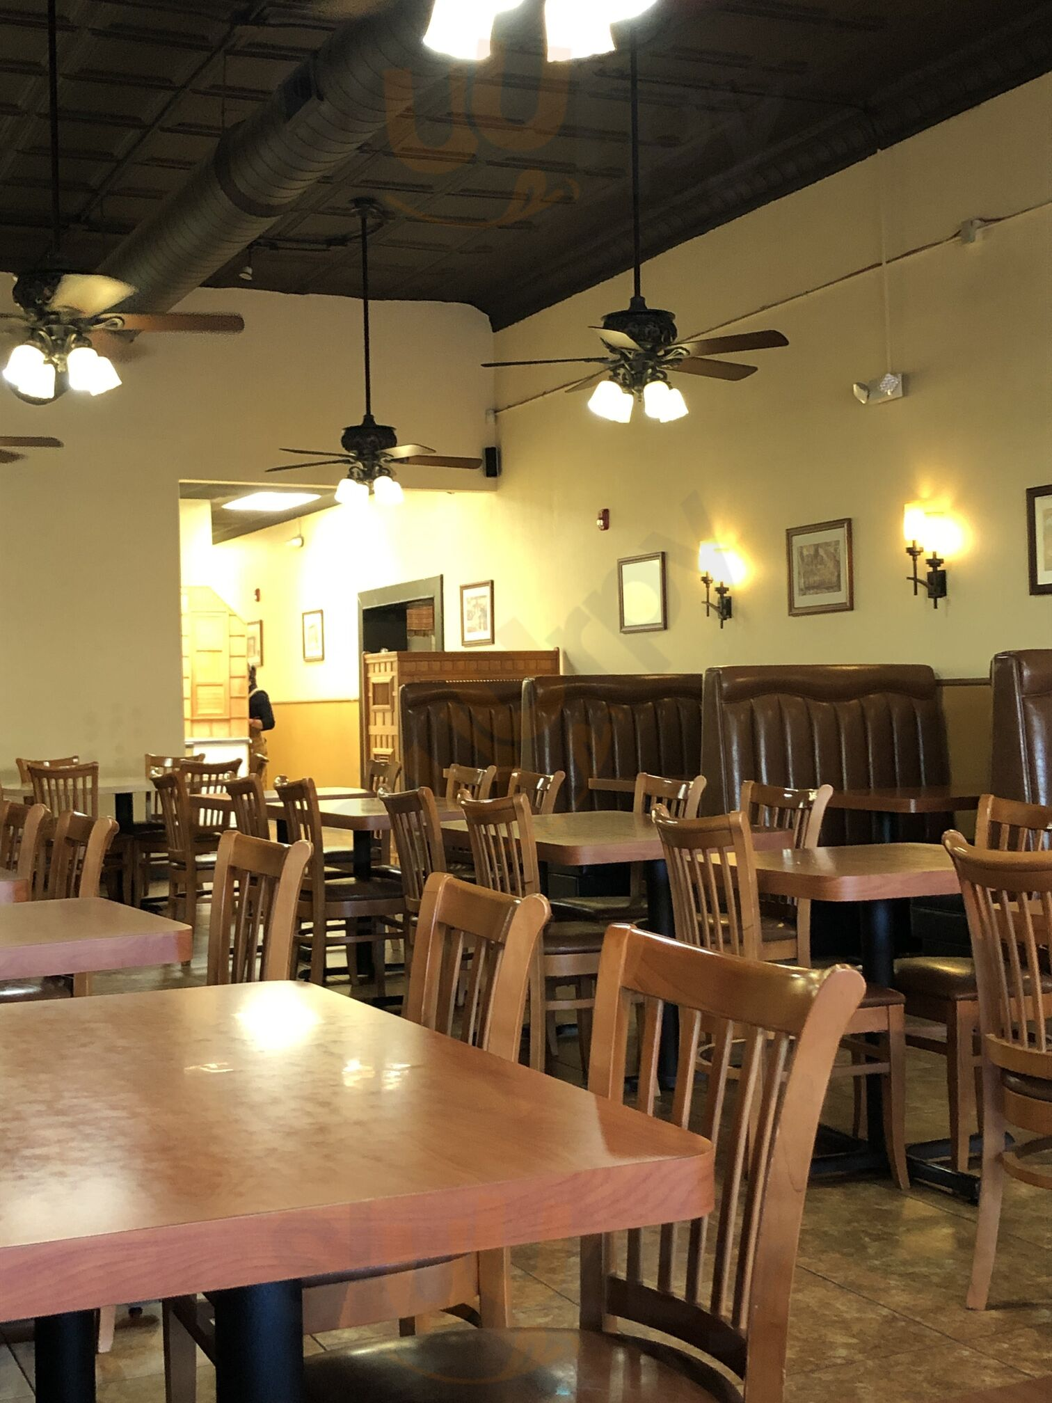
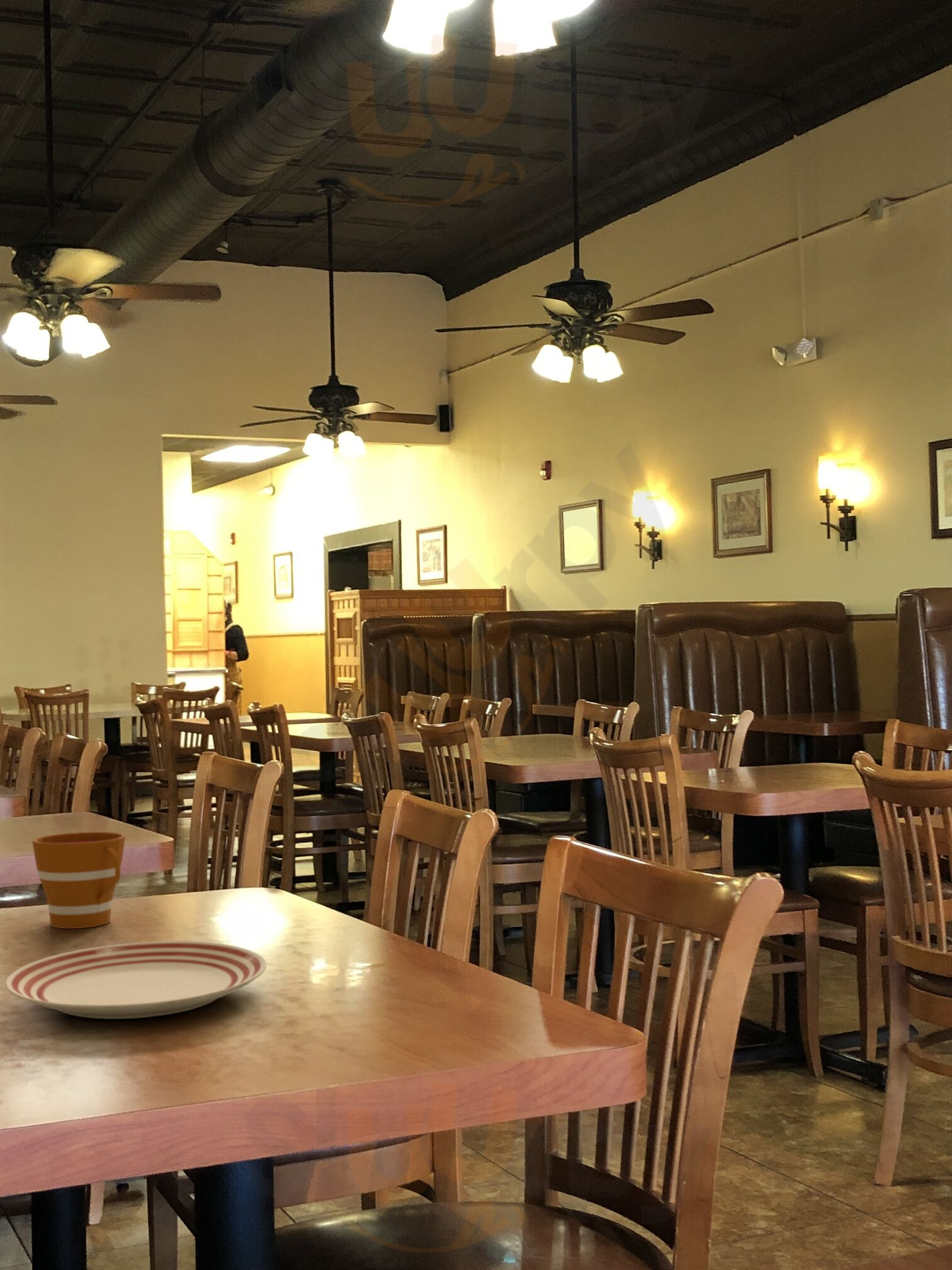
+ dinner plate (139, 982)
+ cup (86, 881)
